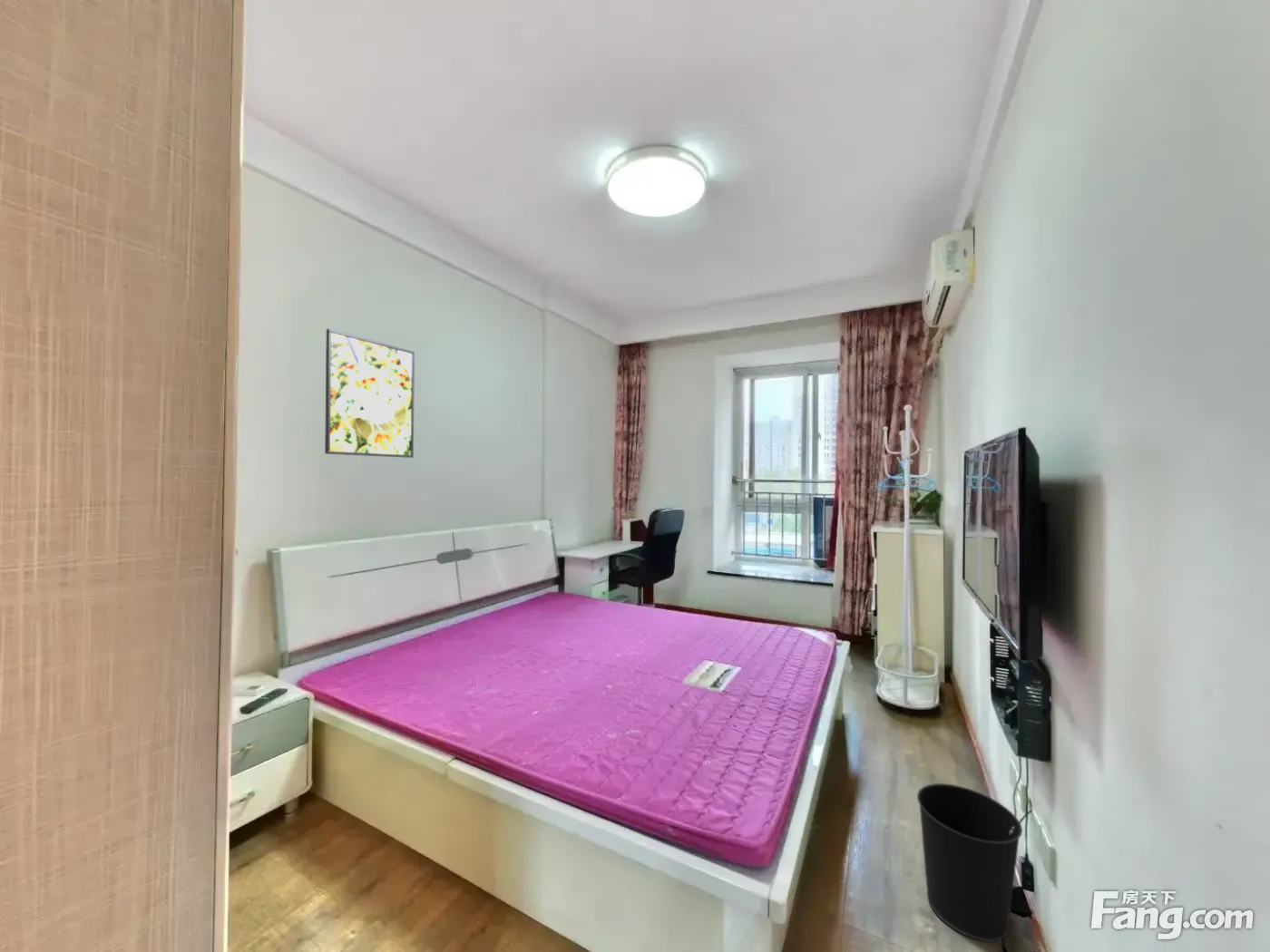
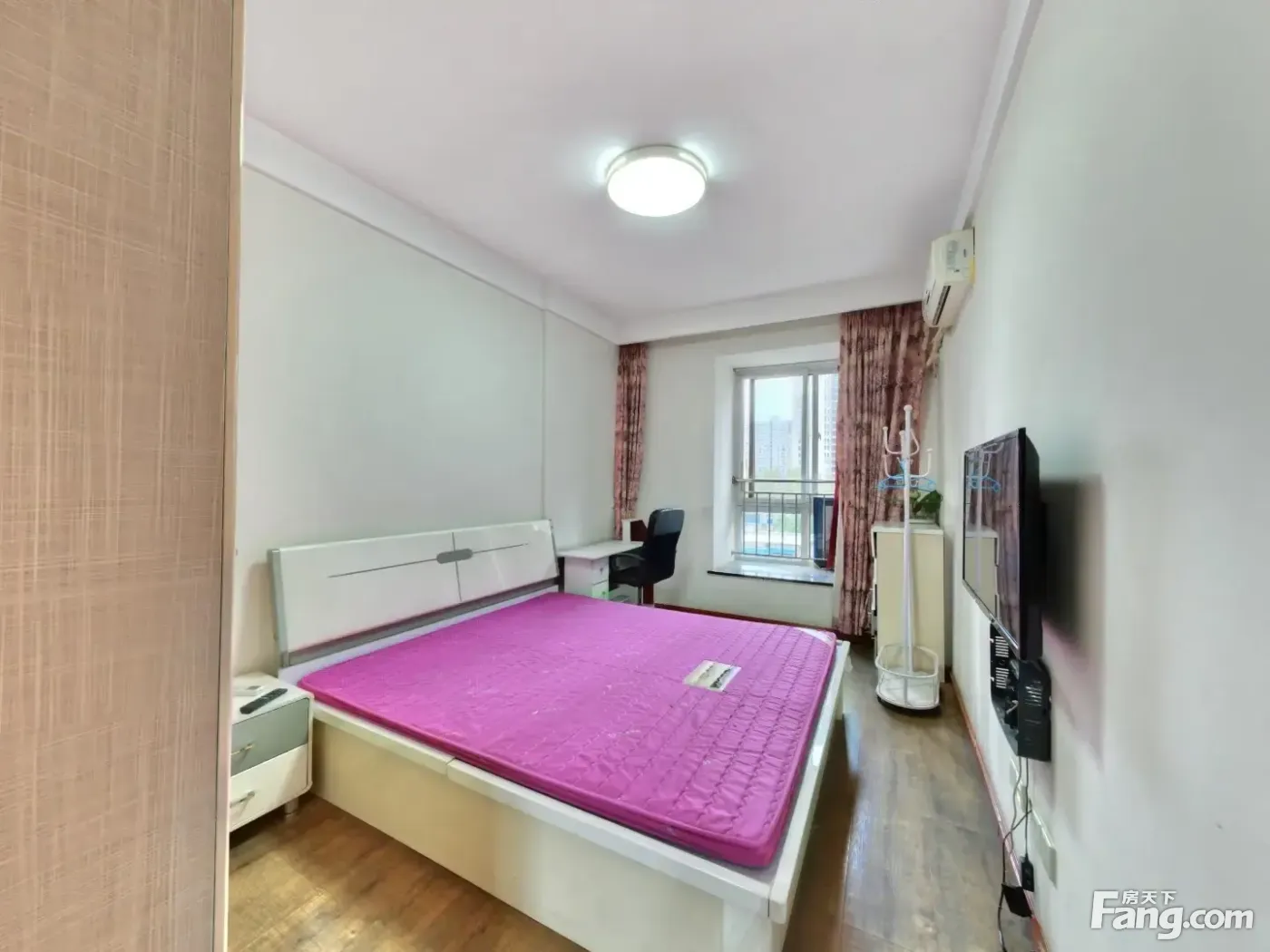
- wastebasket (966, 860)
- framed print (373, 398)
